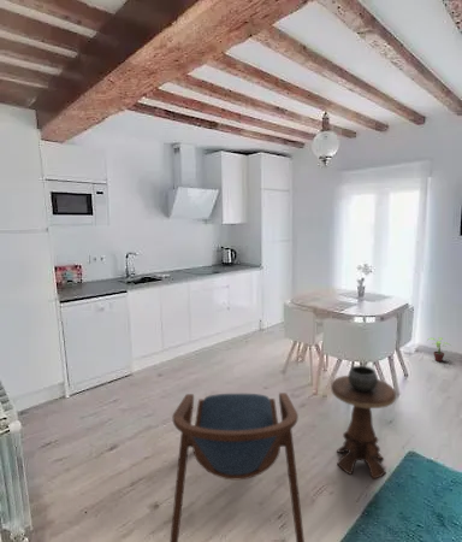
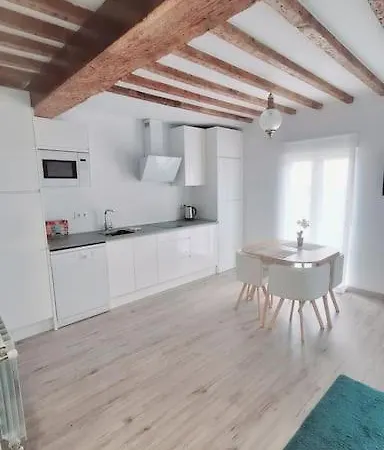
- potted plant (438, 349)
- armchair (236, 444)
- side table (361, 416)
